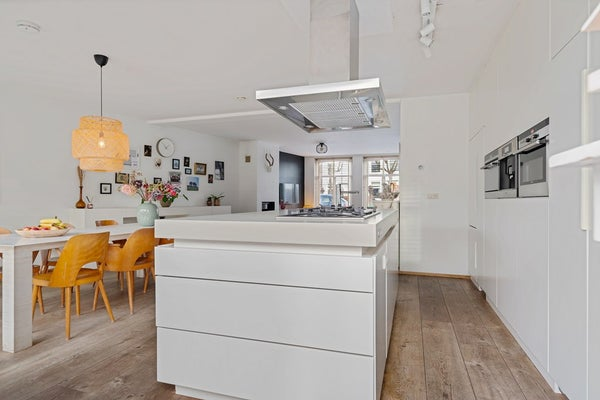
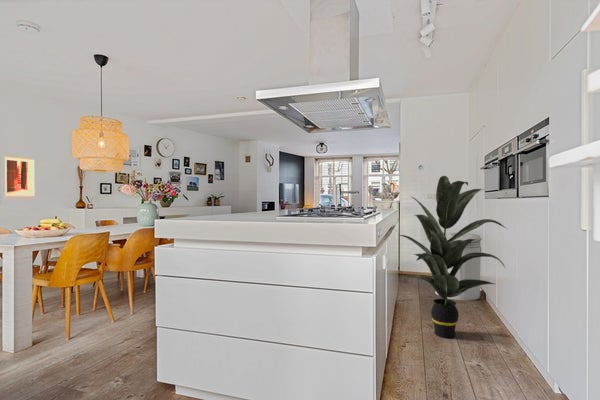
+ indoor plant (448, 253)
+ can (460, 267)
+ wall art (20, 177)
